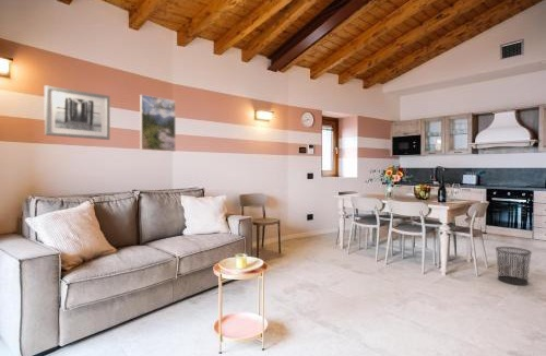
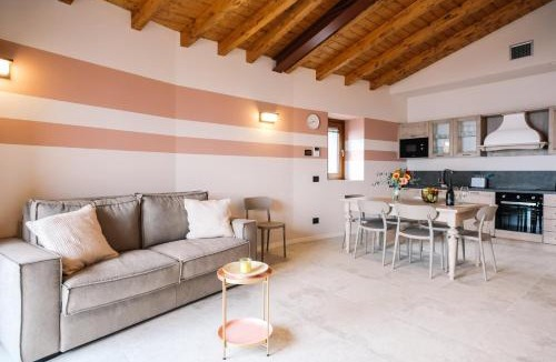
- trash can (513, 265)
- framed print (158, 123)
- wall art (79, 114)
